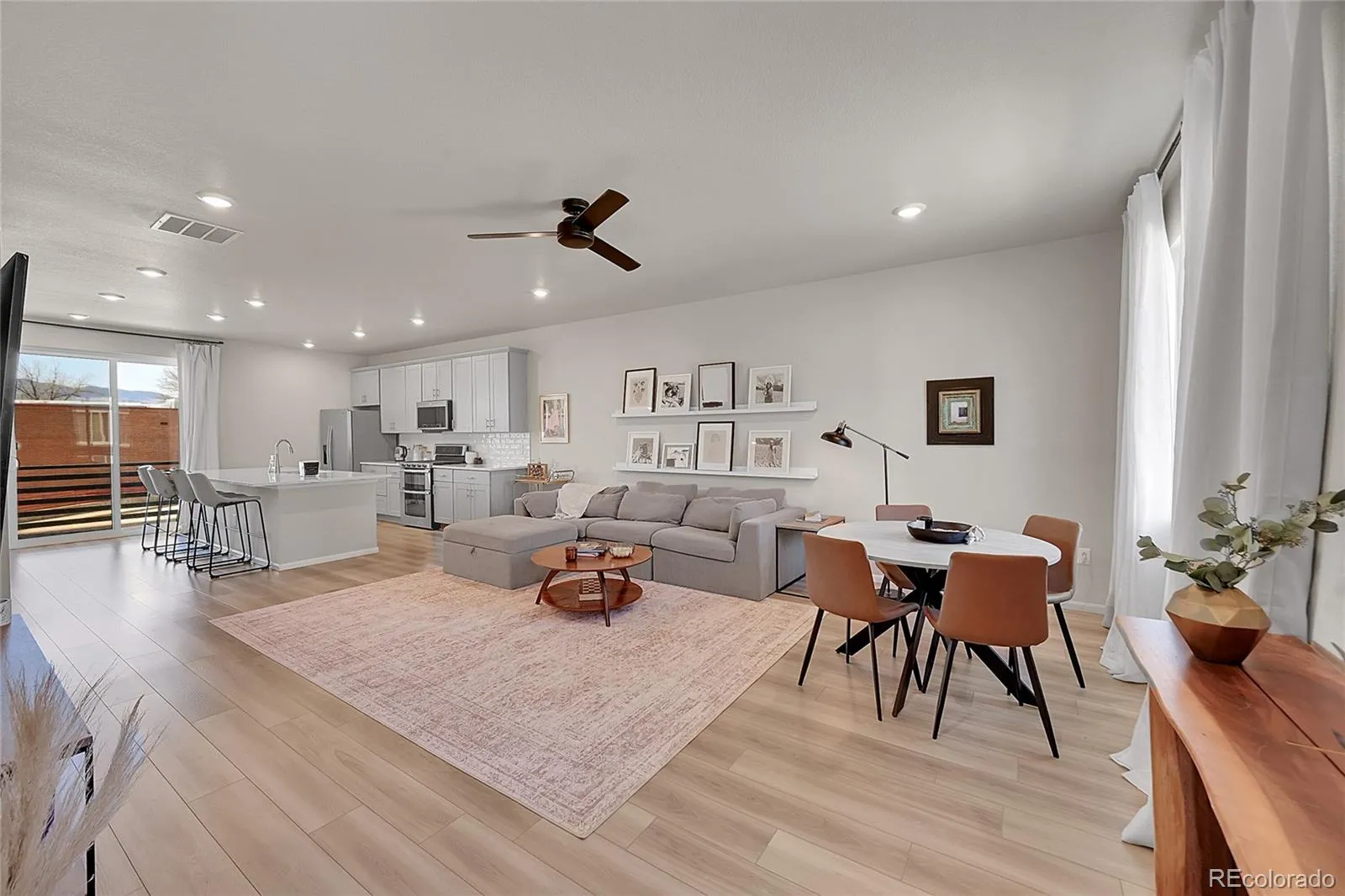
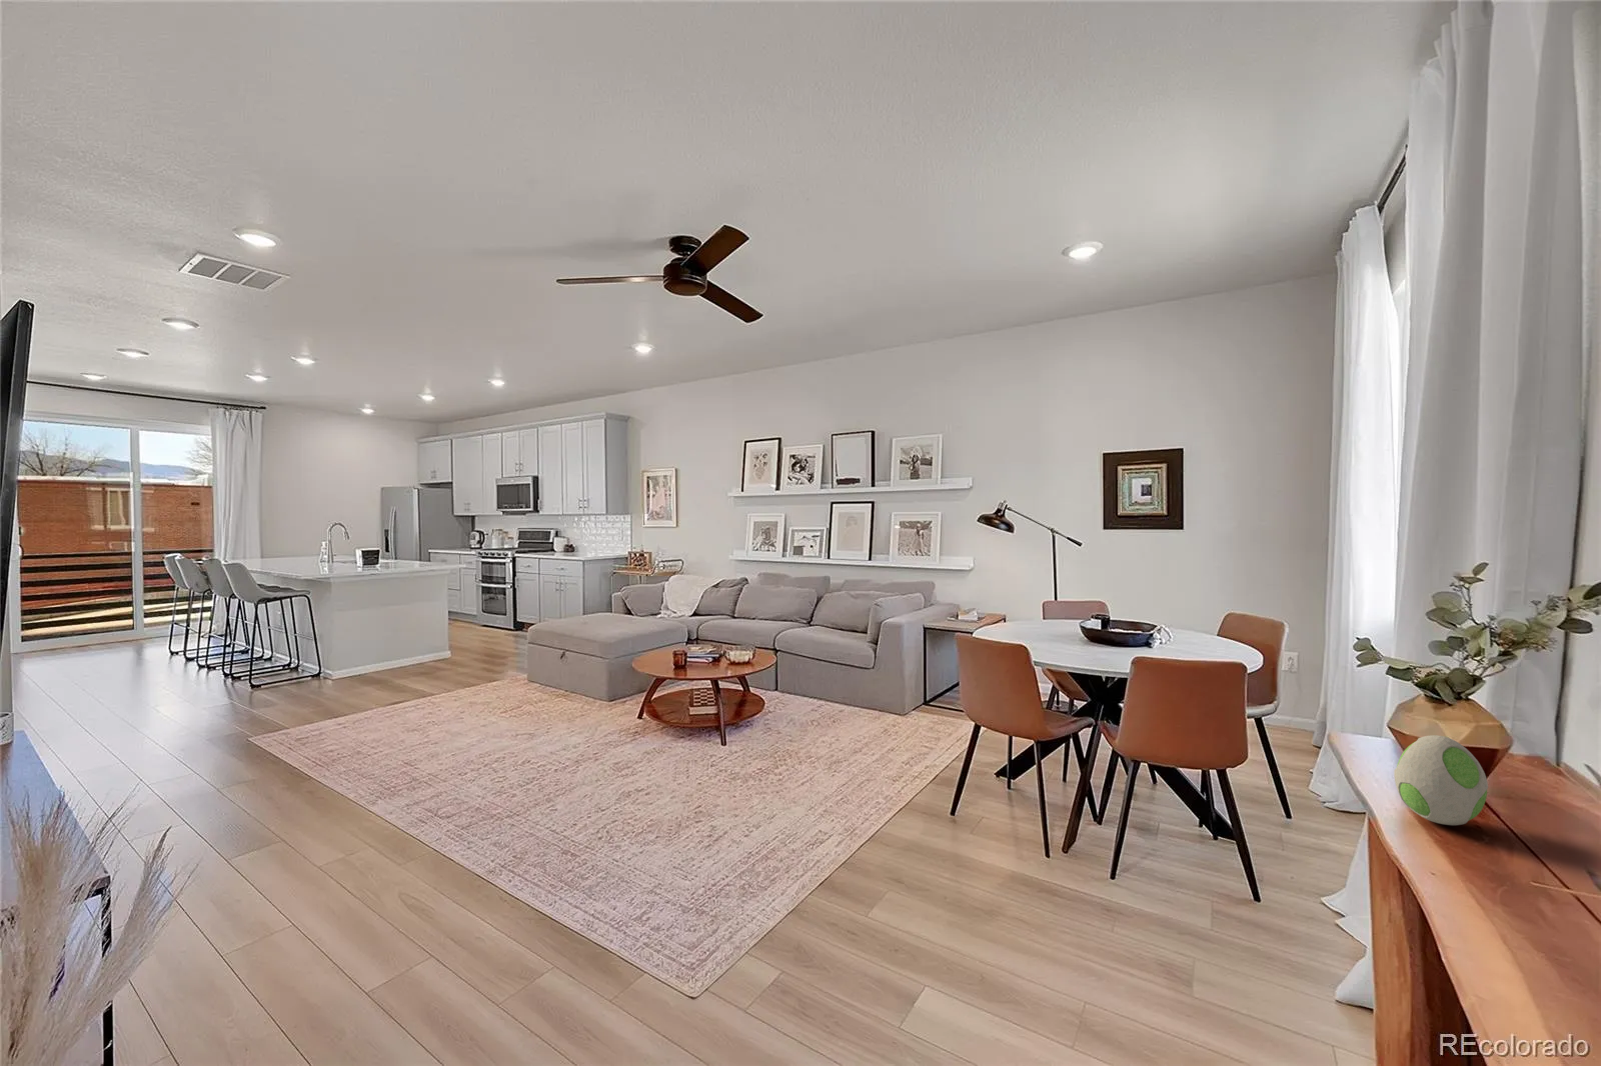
+ decorative egg (1439, 779)
